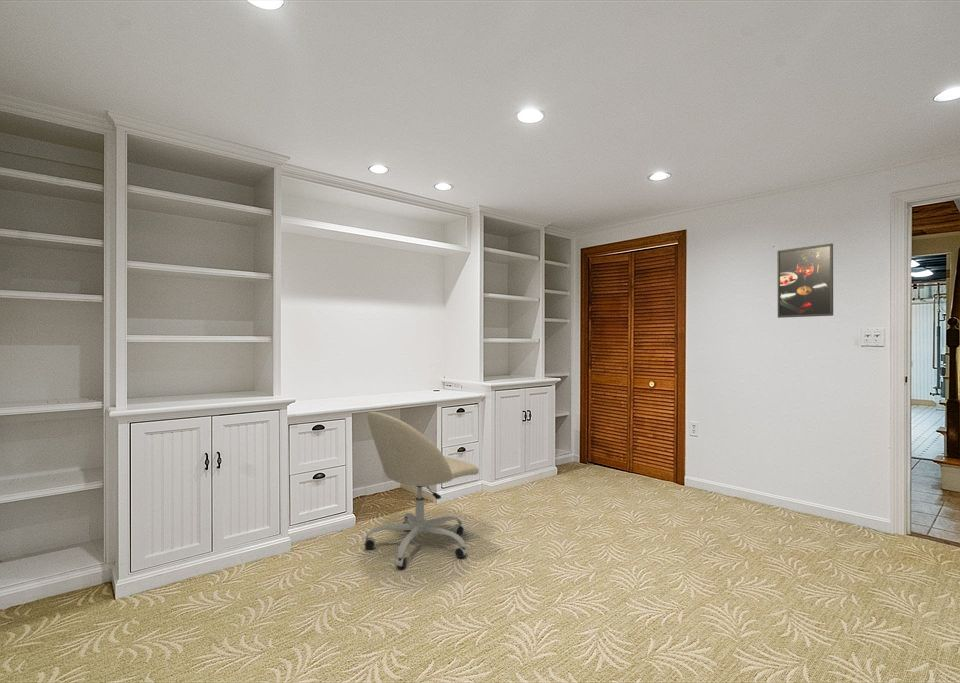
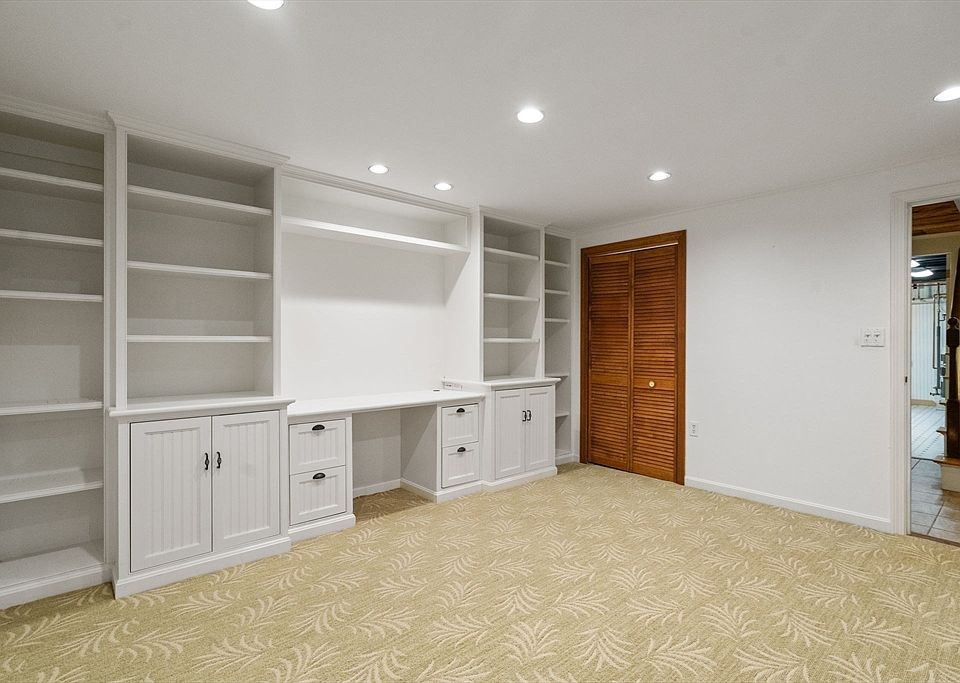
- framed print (804, 281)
- office chair (421, 476)
